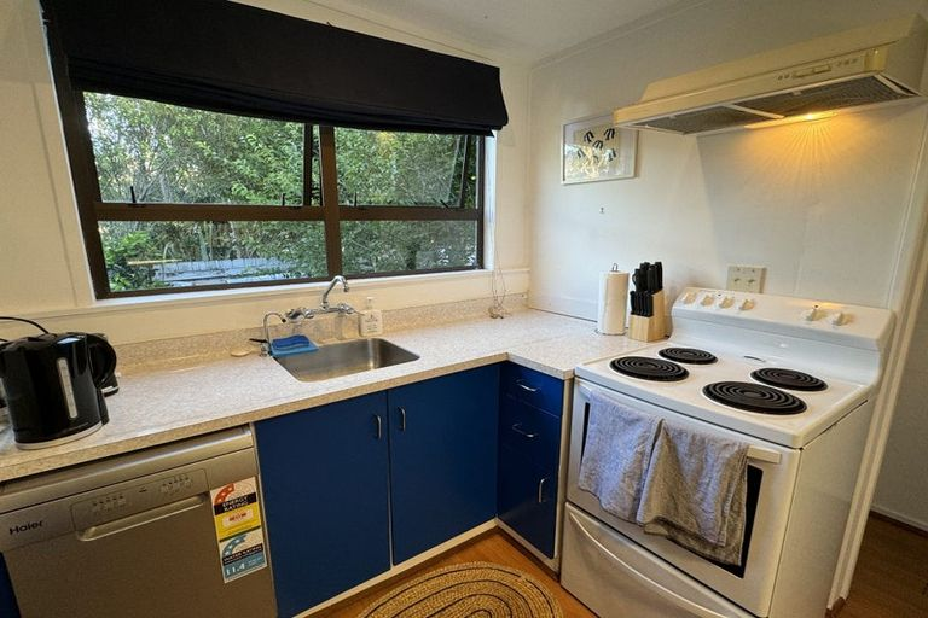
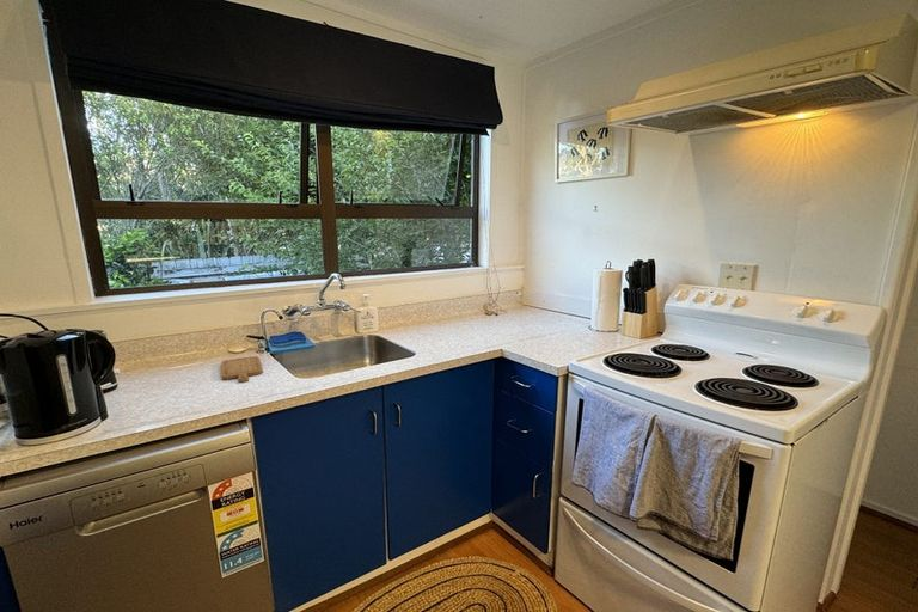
+ chopping board (241, 368)
